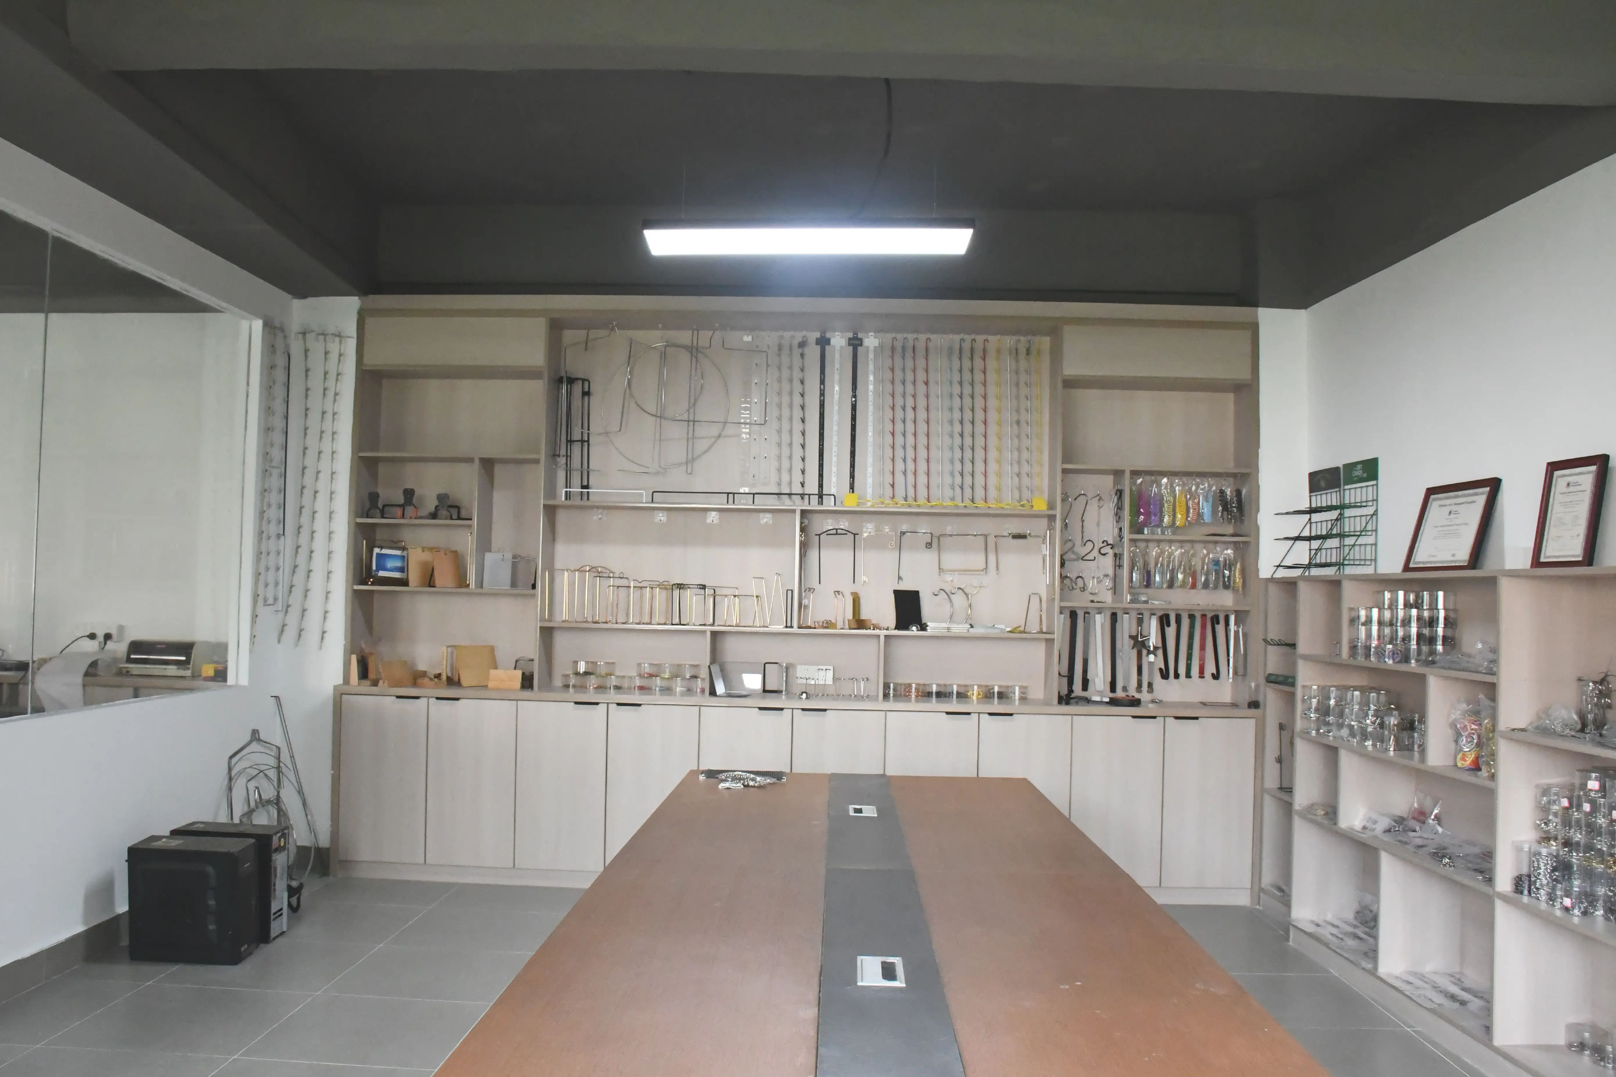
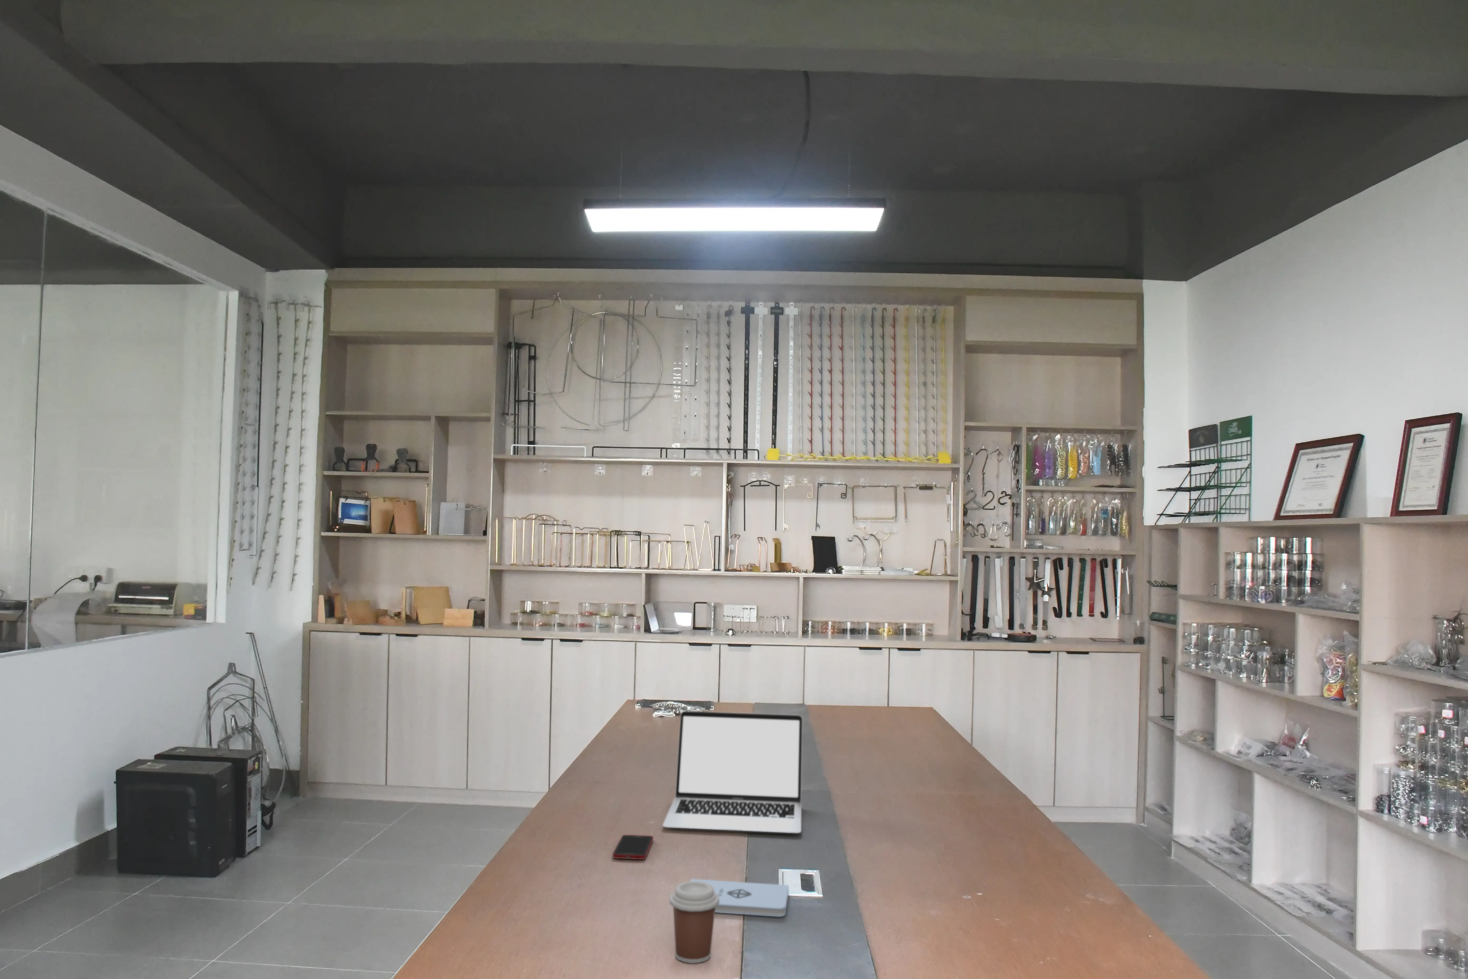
+ coffee cup (694, 921)
+ notepad (736, 897)
+ laptop (736, 769)
+ cell phone (634, 847)
